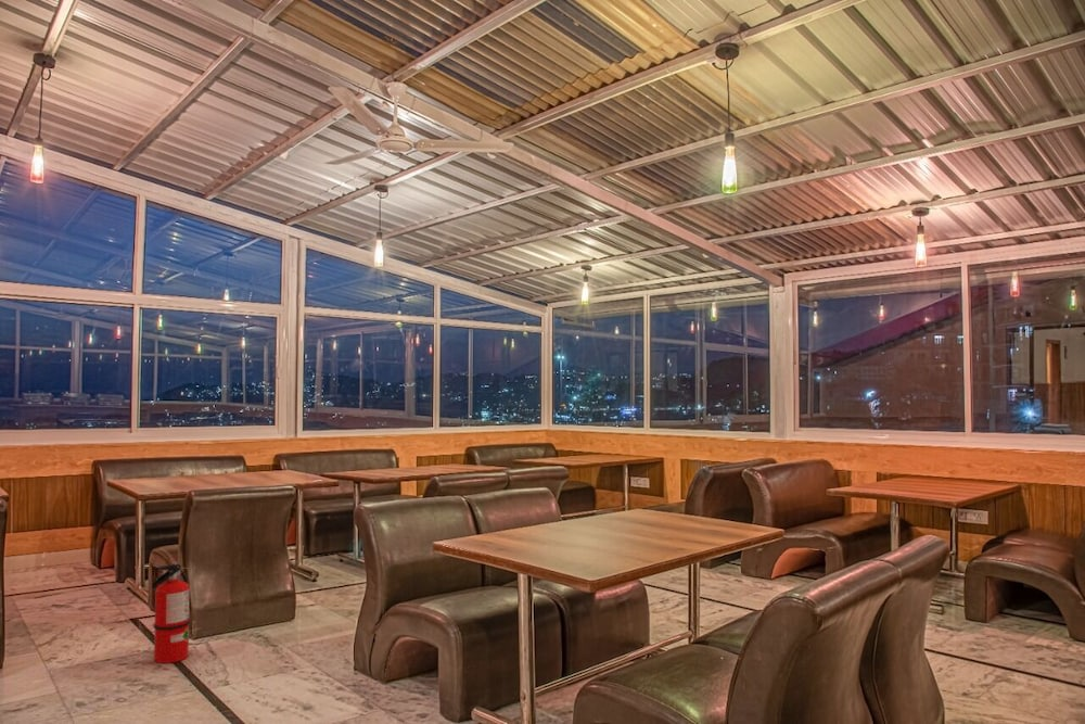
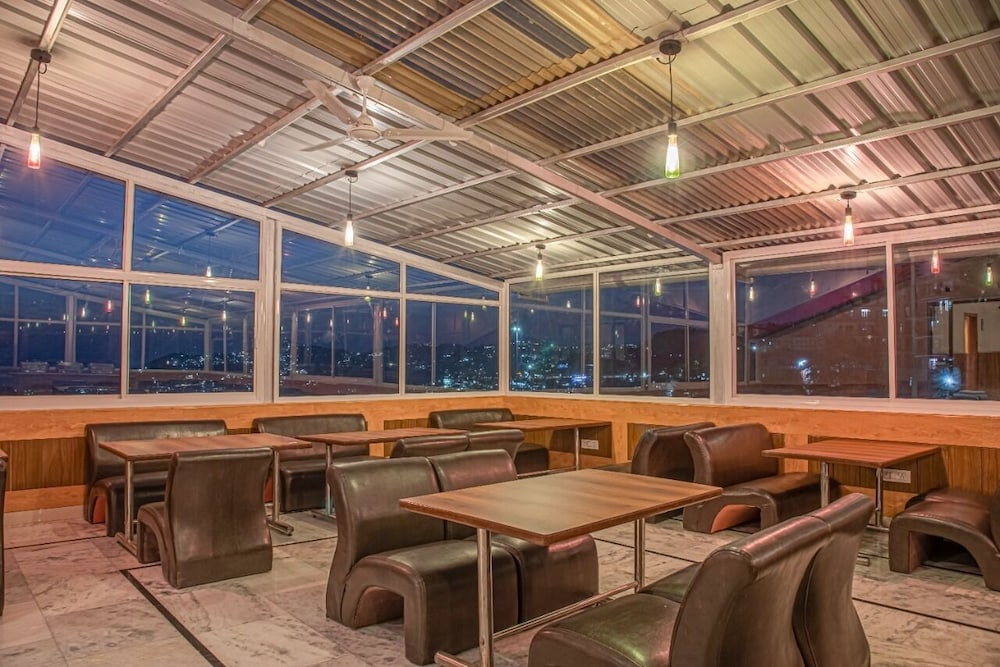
- fire extinguisher (176, 610)
